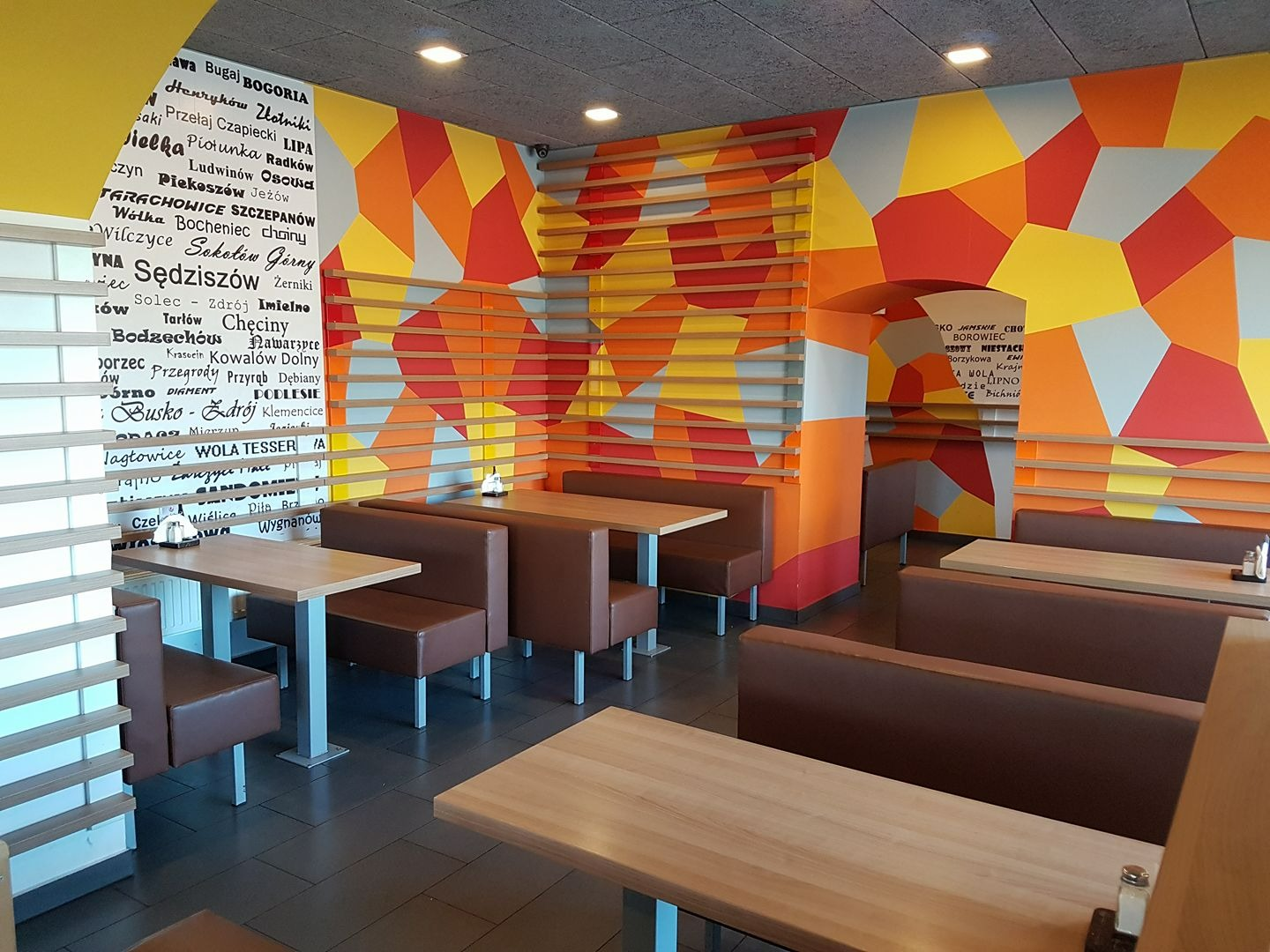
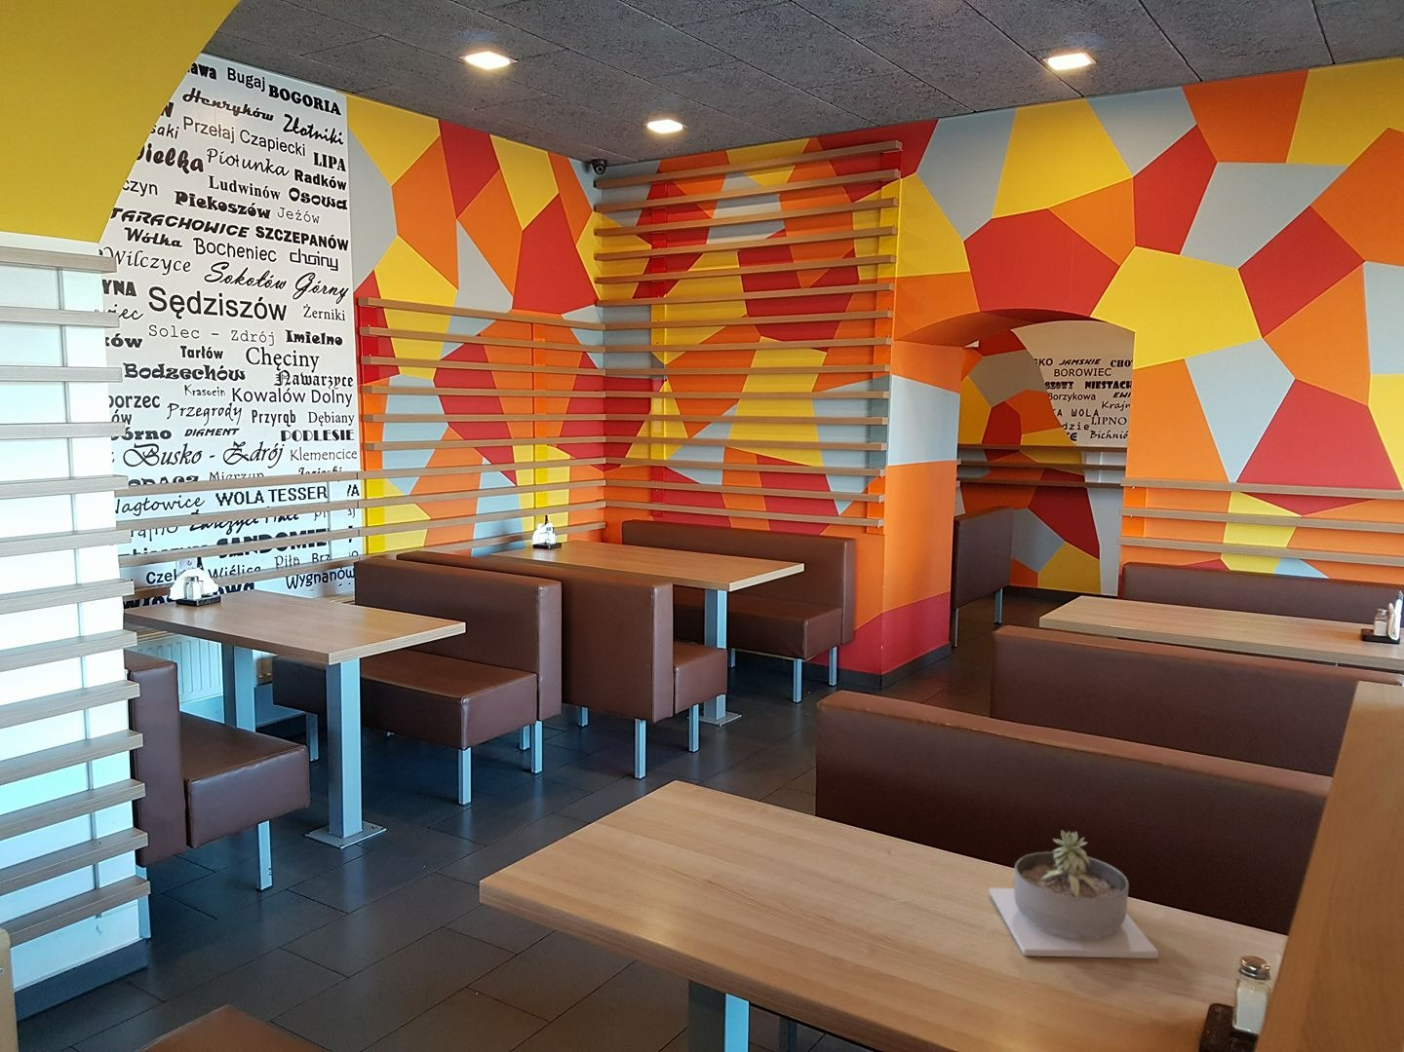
+ succulent planter (1069, 880)
